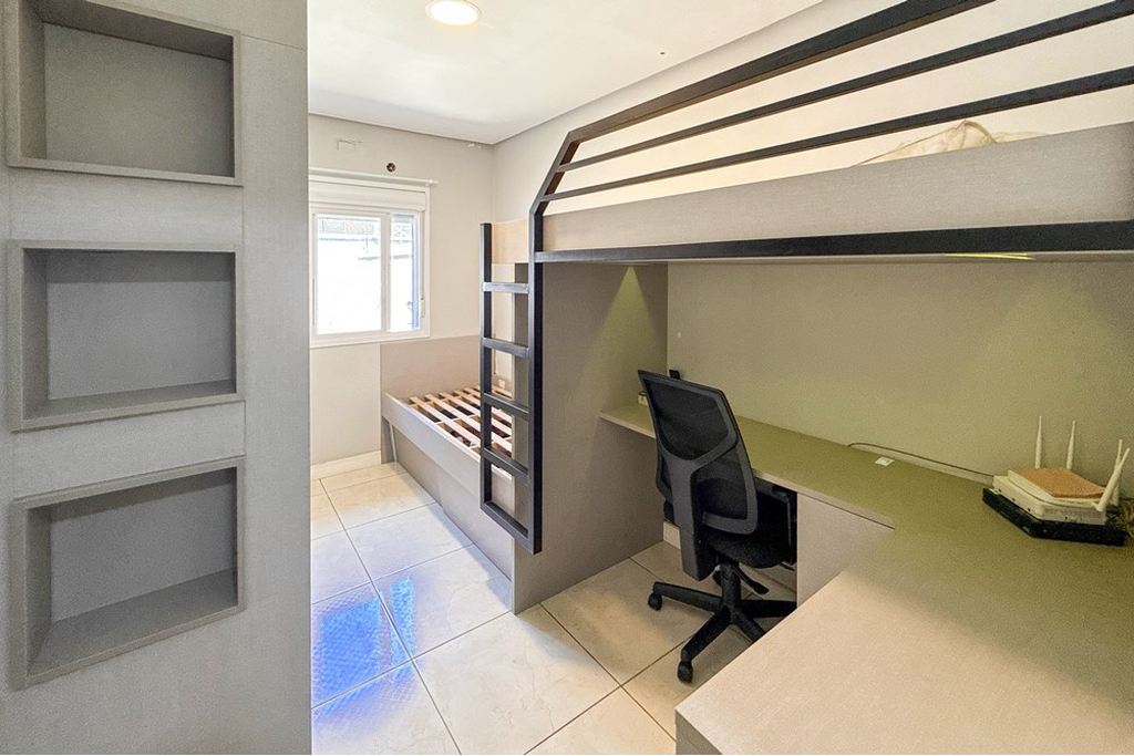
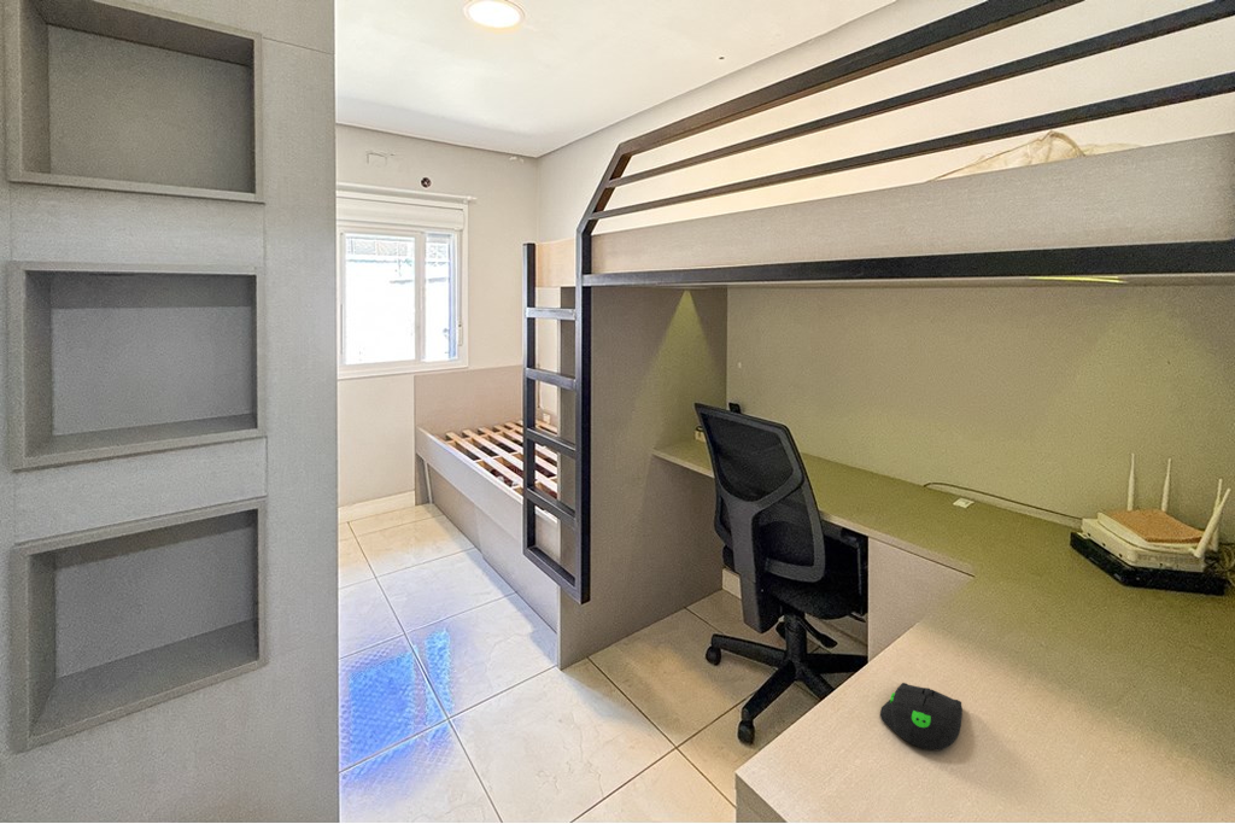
+ computer mouse (920, 706)
